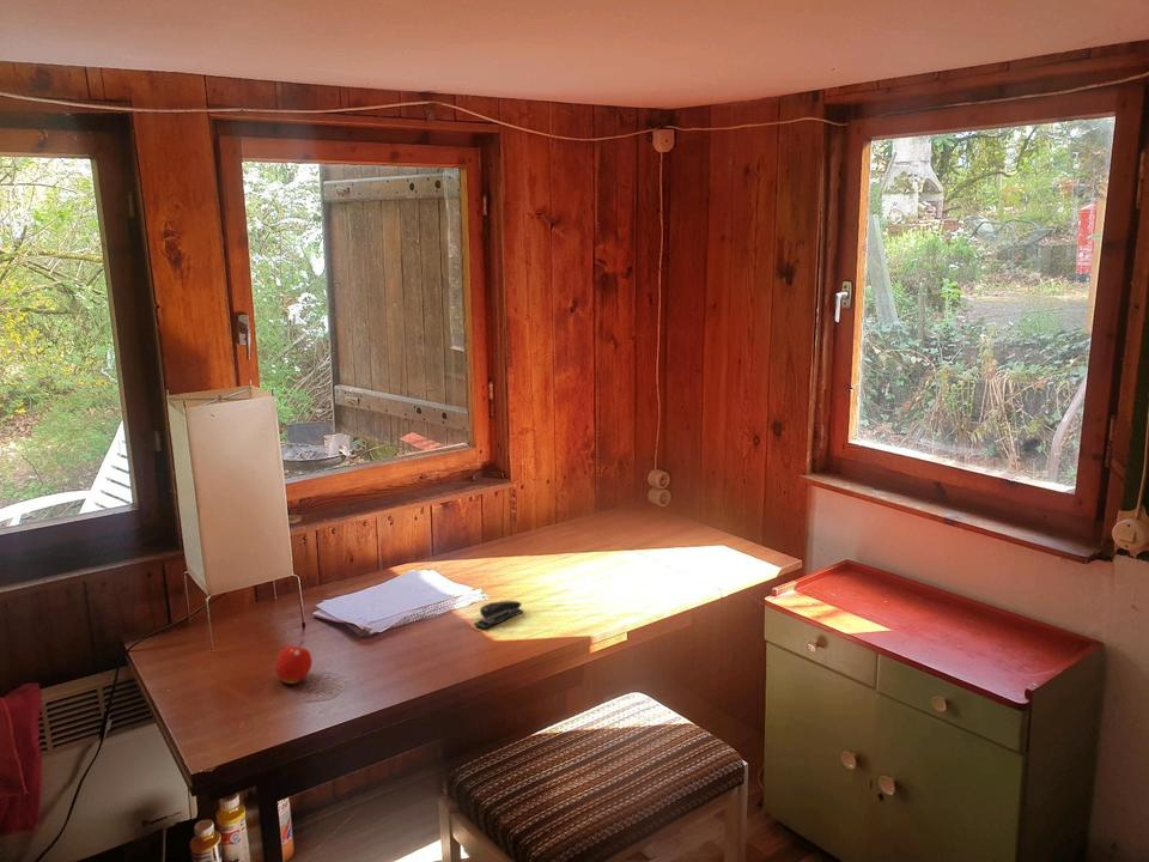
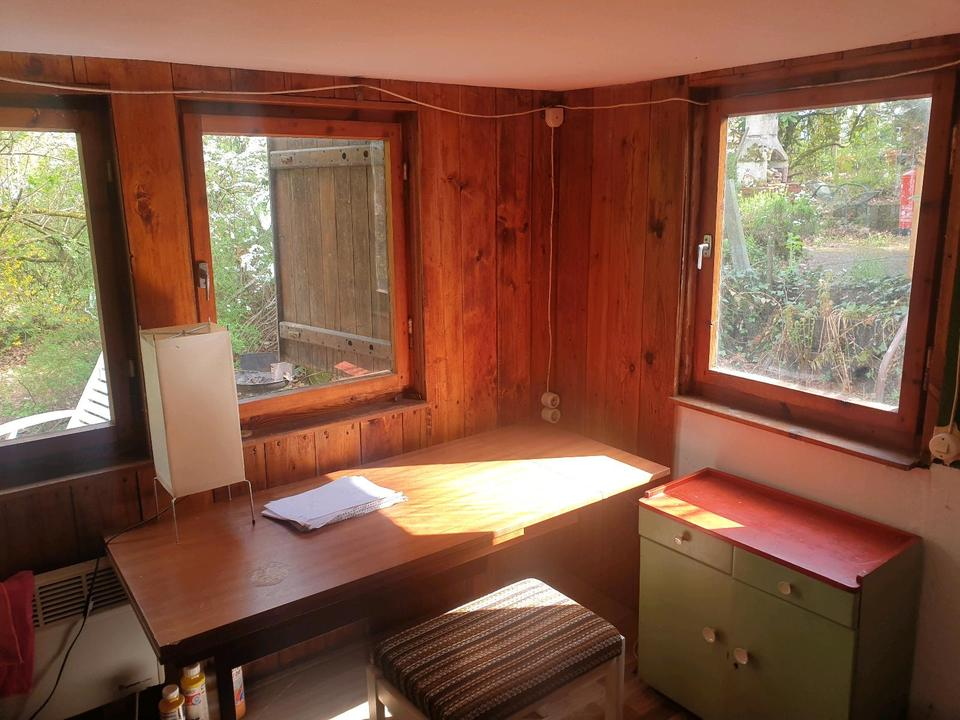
- stapler (499, 609)
- fruit (293, 662)
